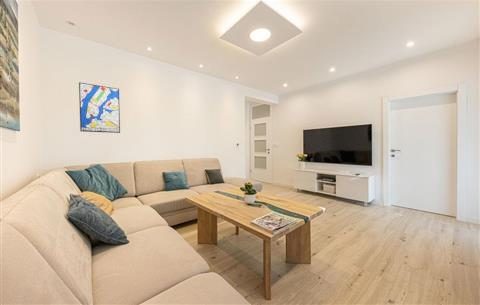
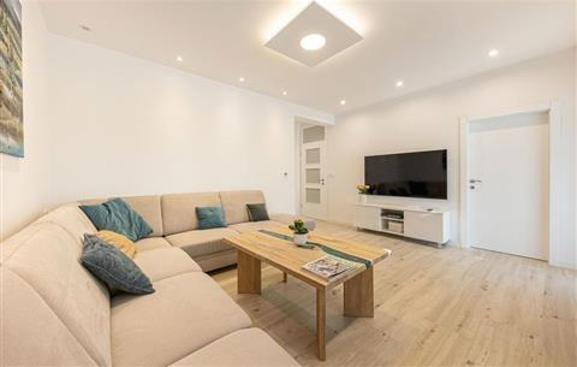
- wall art (100, 109)
